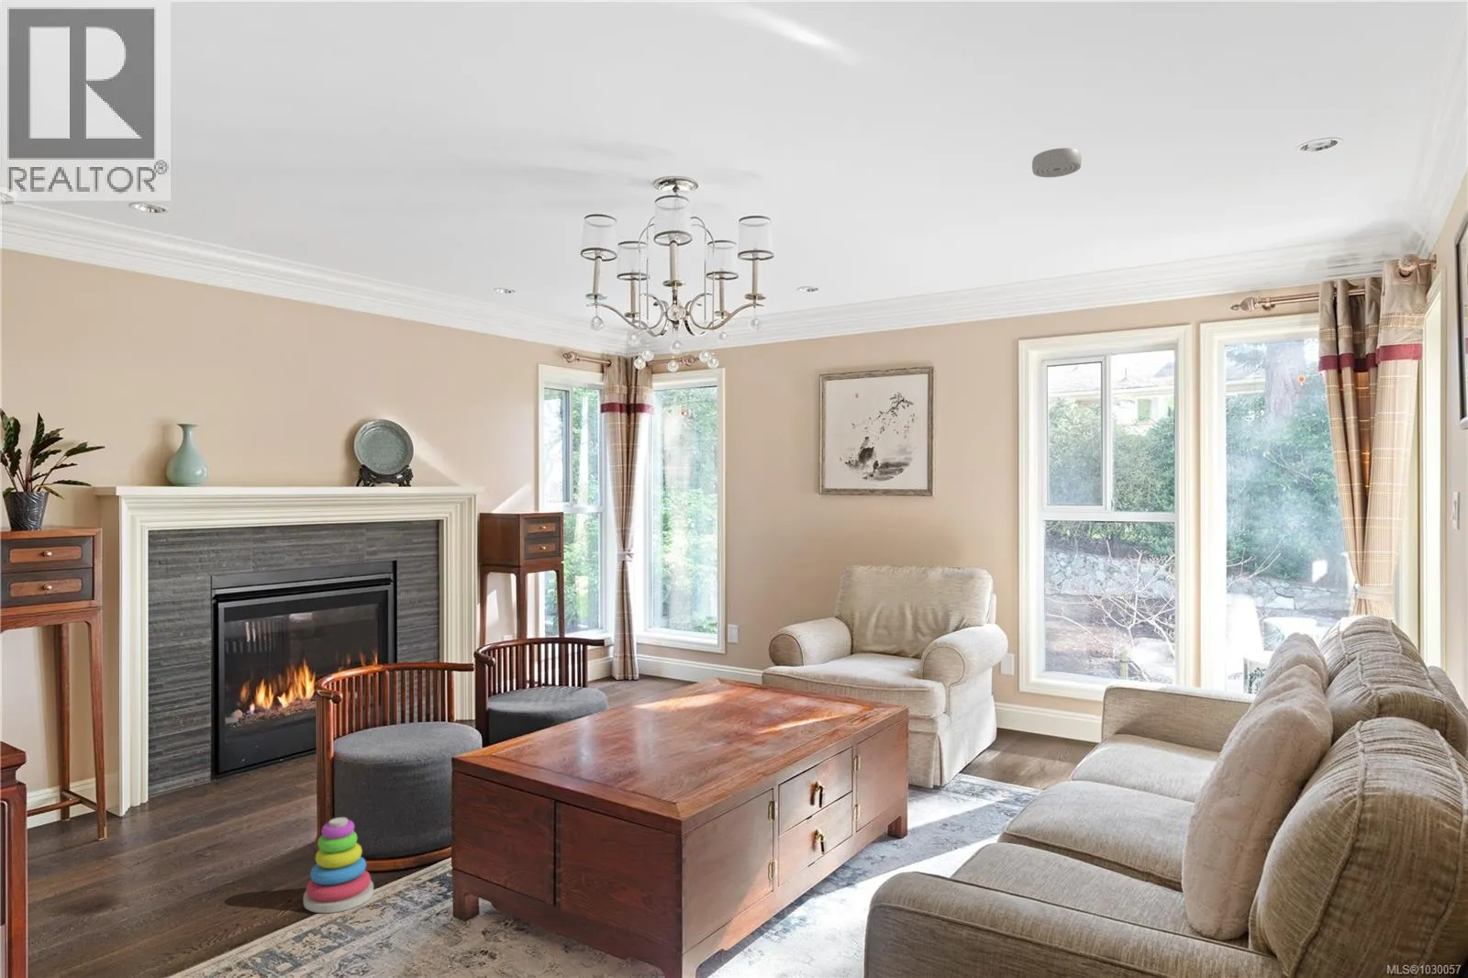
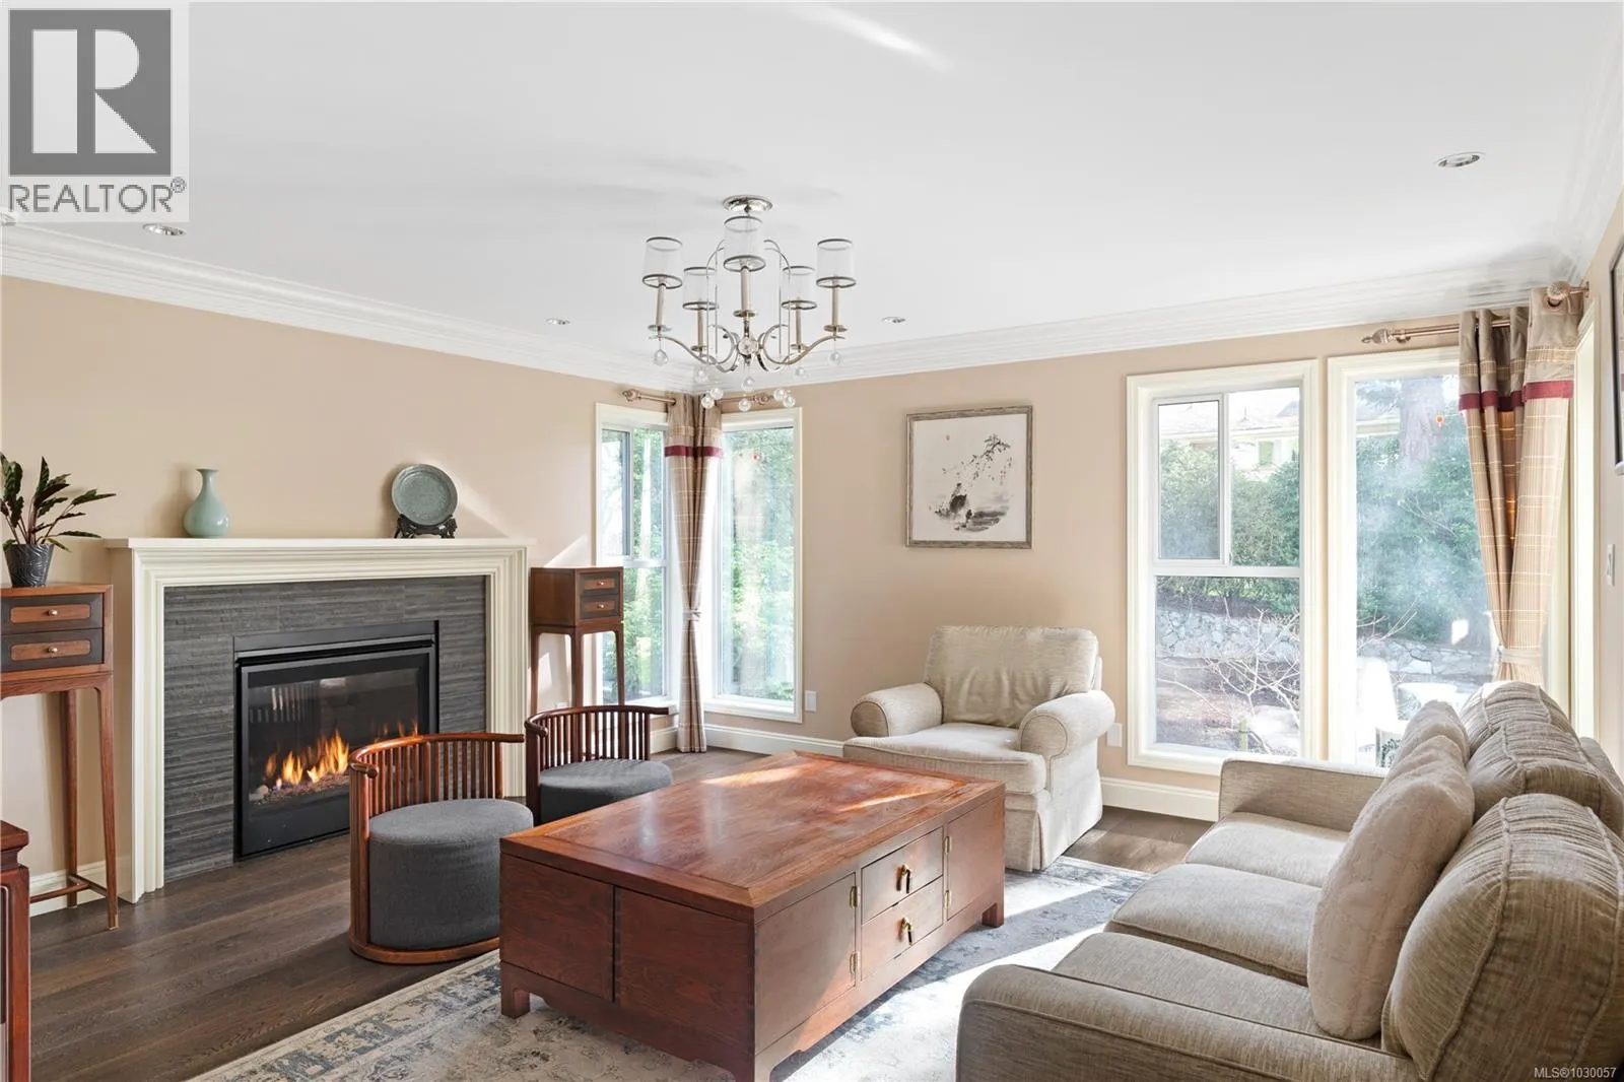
- smoke detector (1057, 163)
- stacking toy (338, 859)
